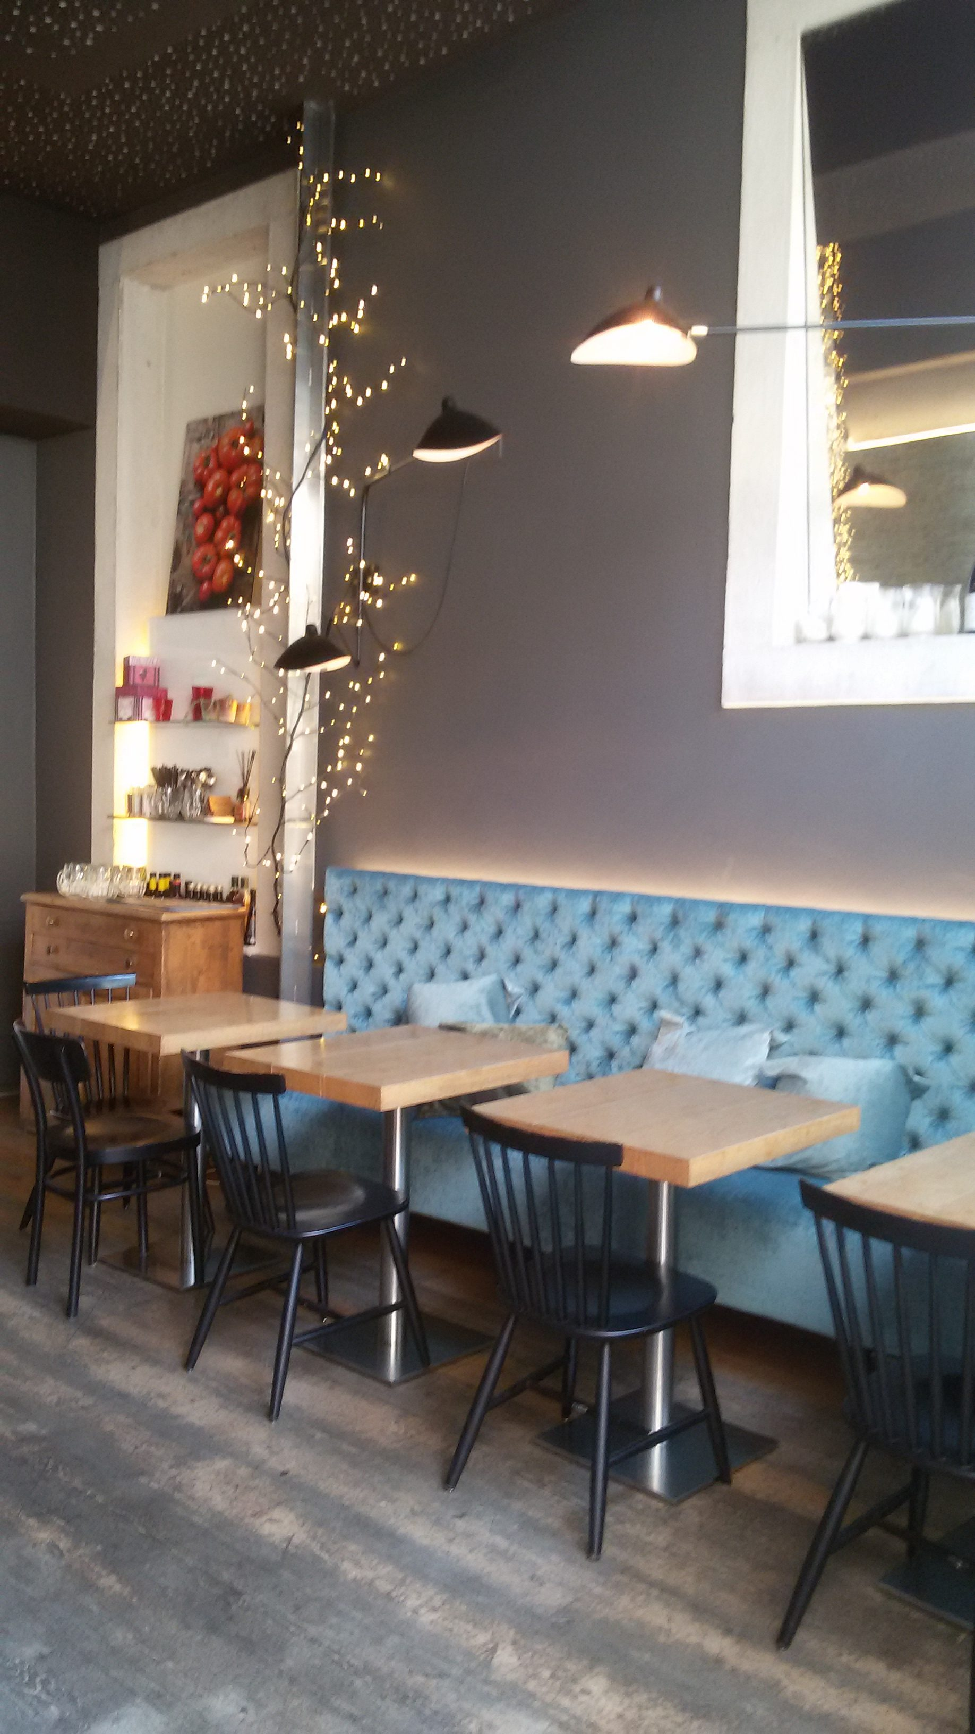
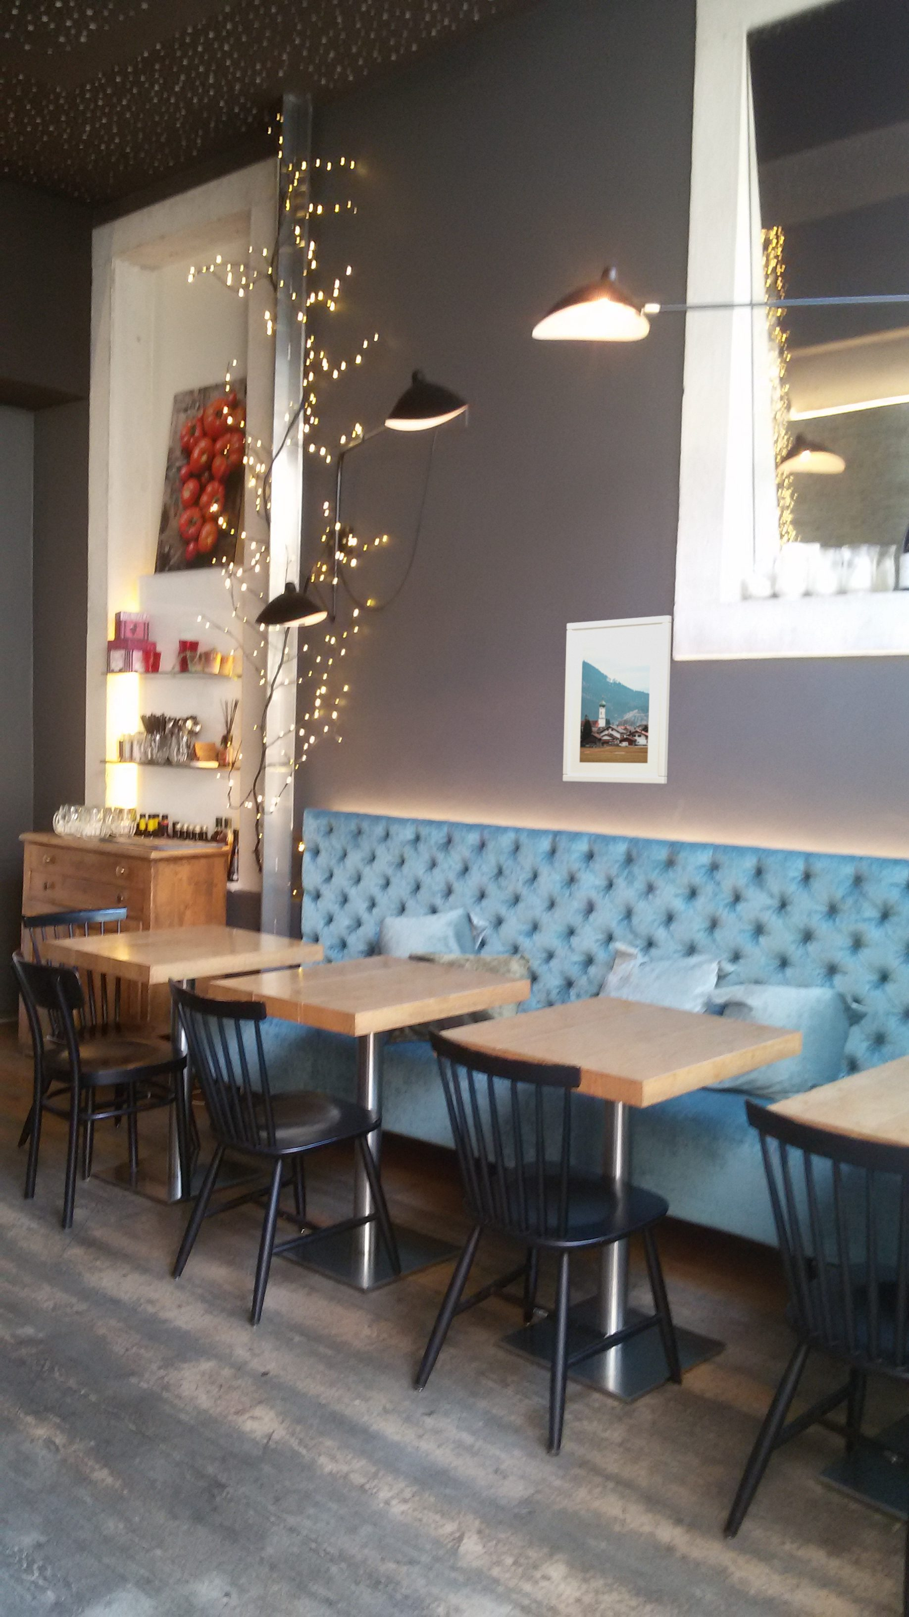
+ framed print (615, 701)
